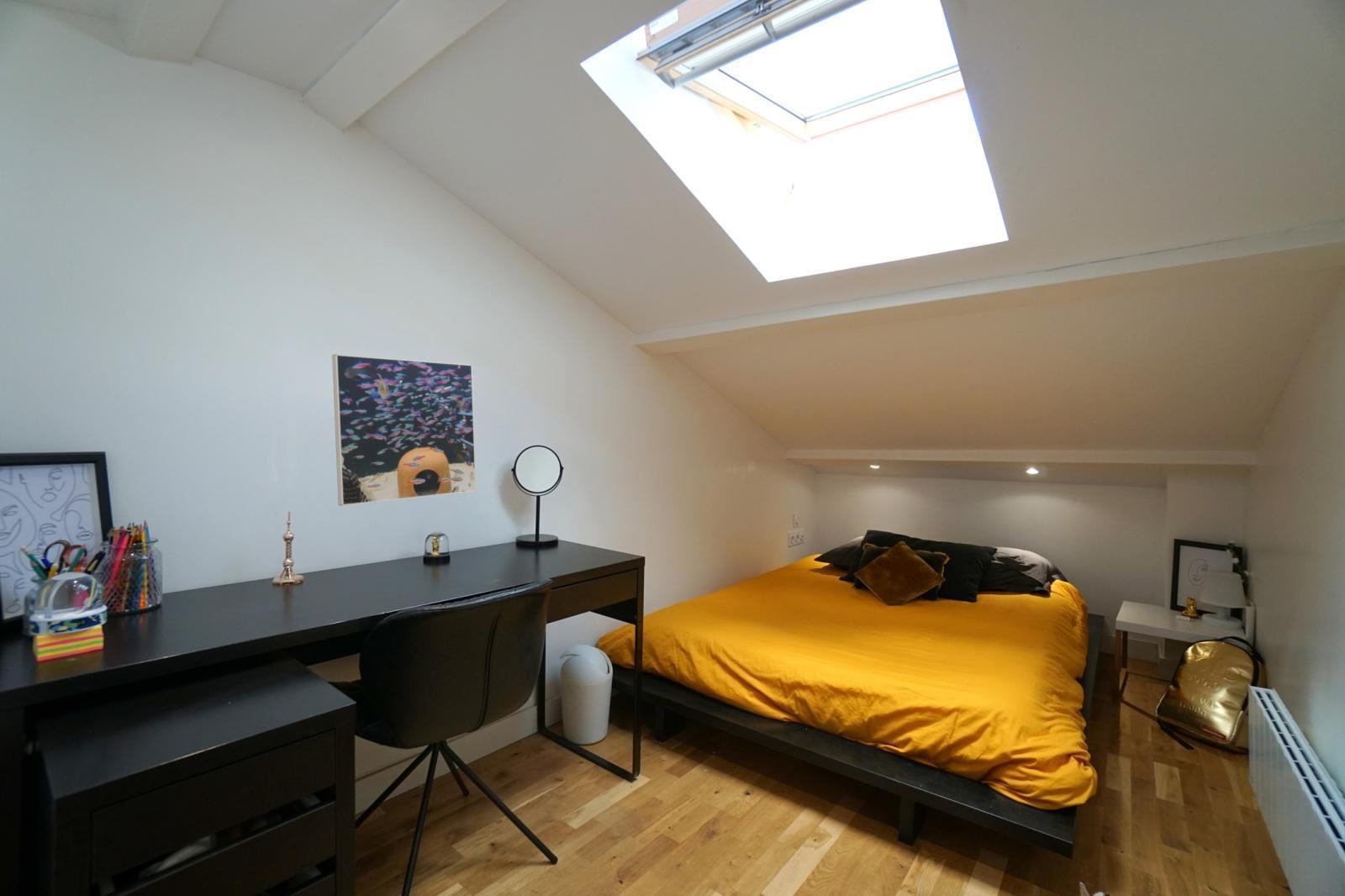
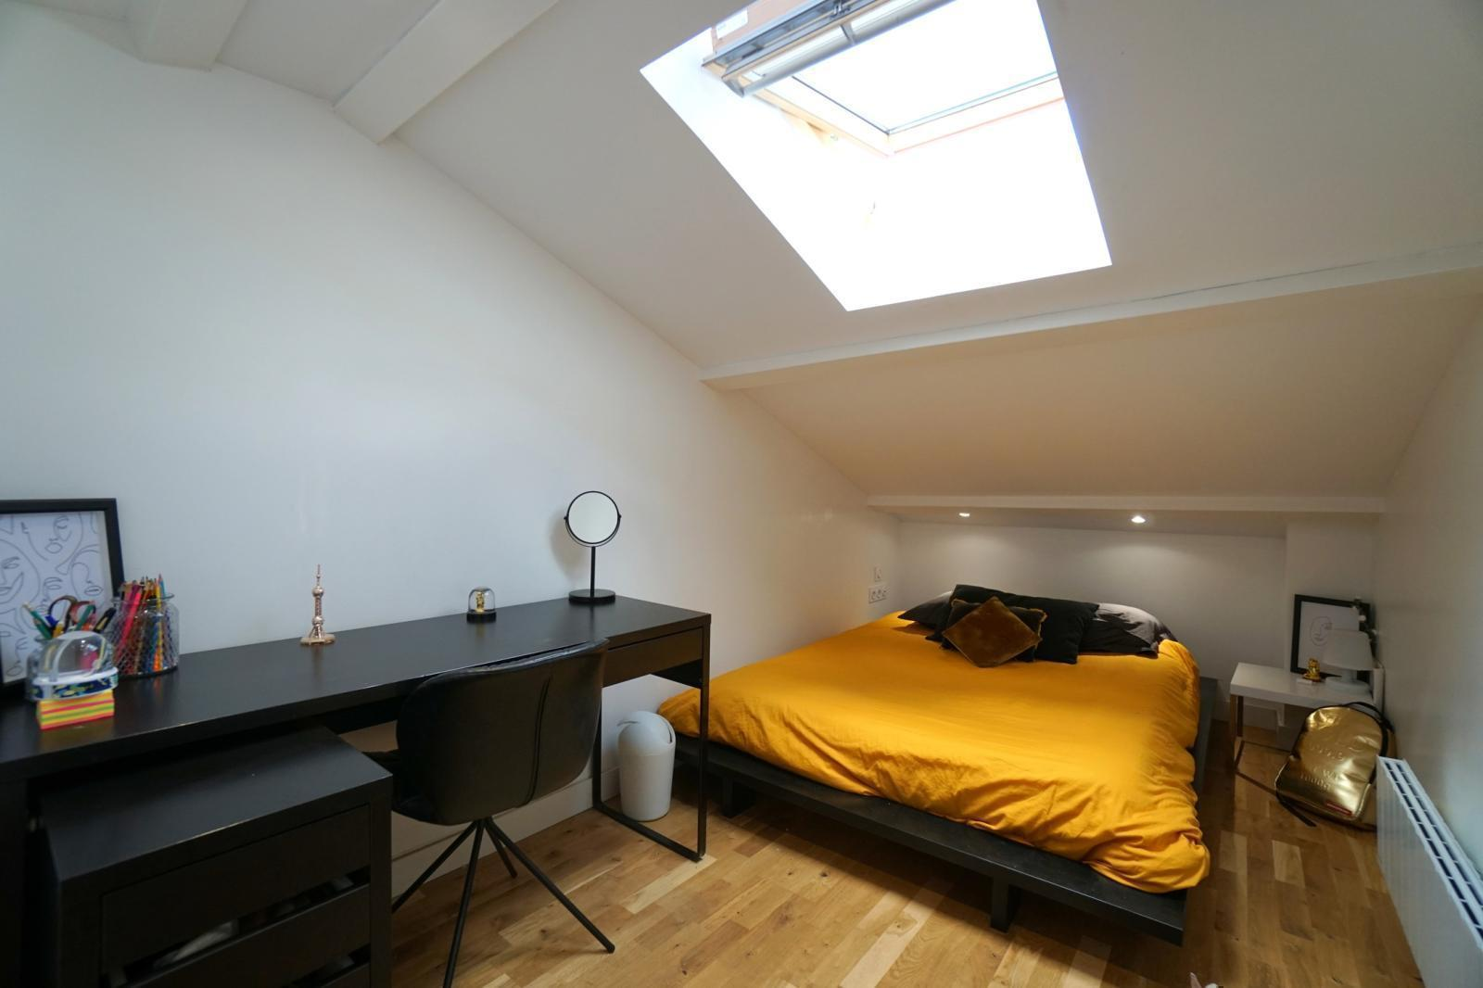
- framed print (410, 429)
